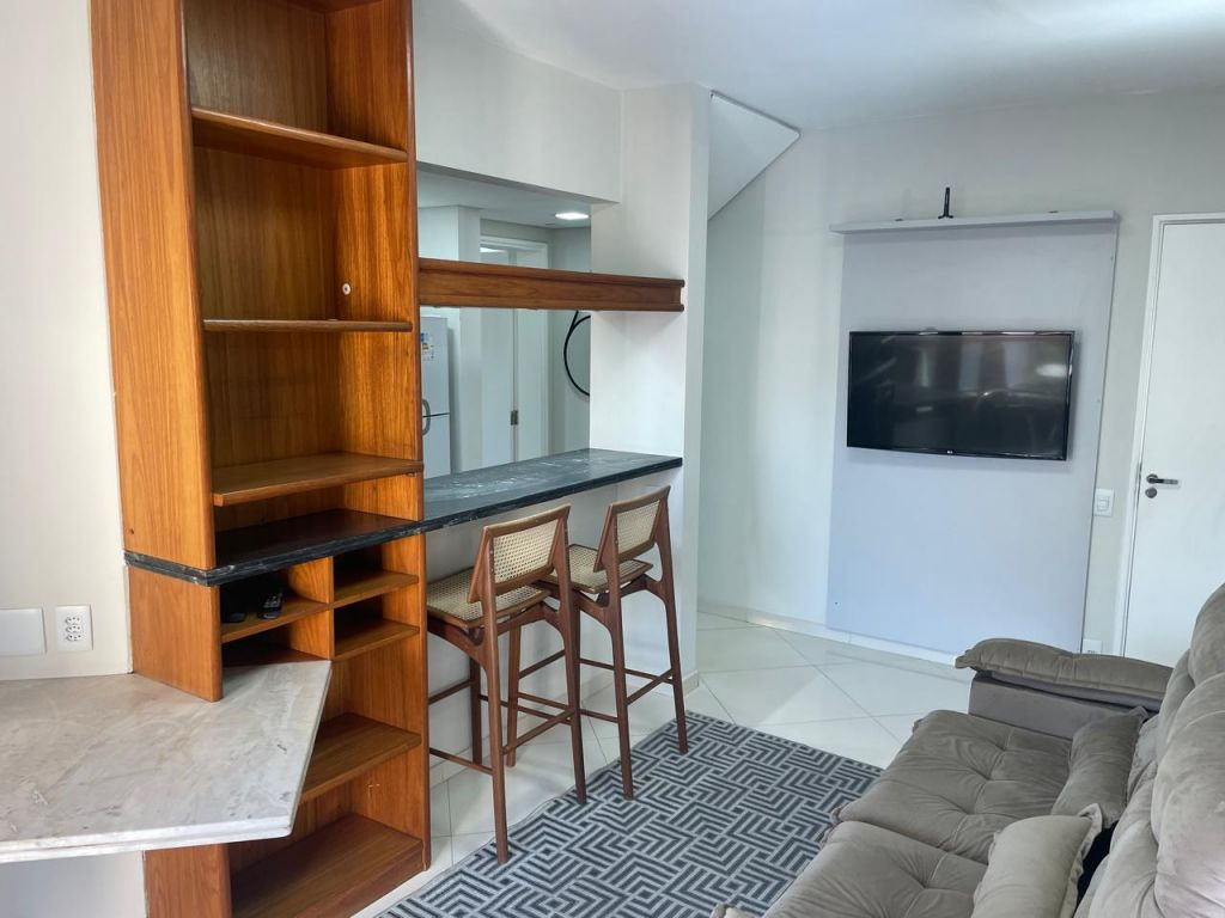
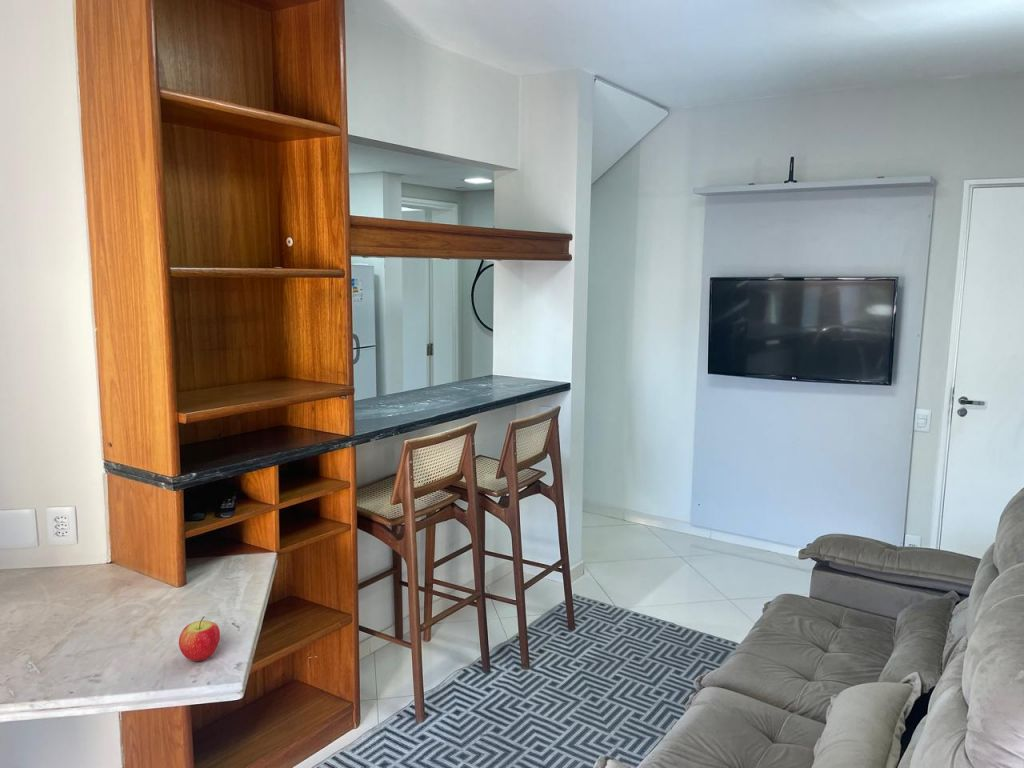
+ apple (199, 636)
